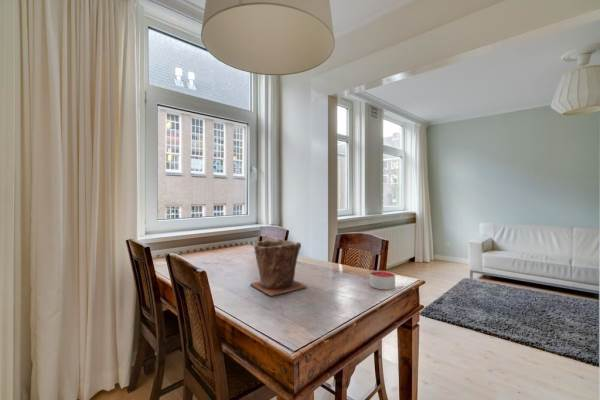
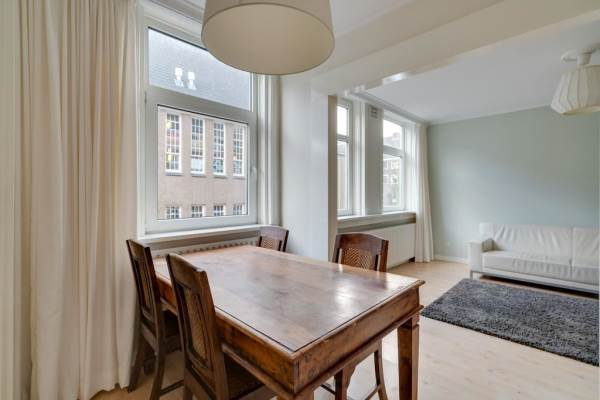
- plant pot (278, 263)
- candle (382, 279)
